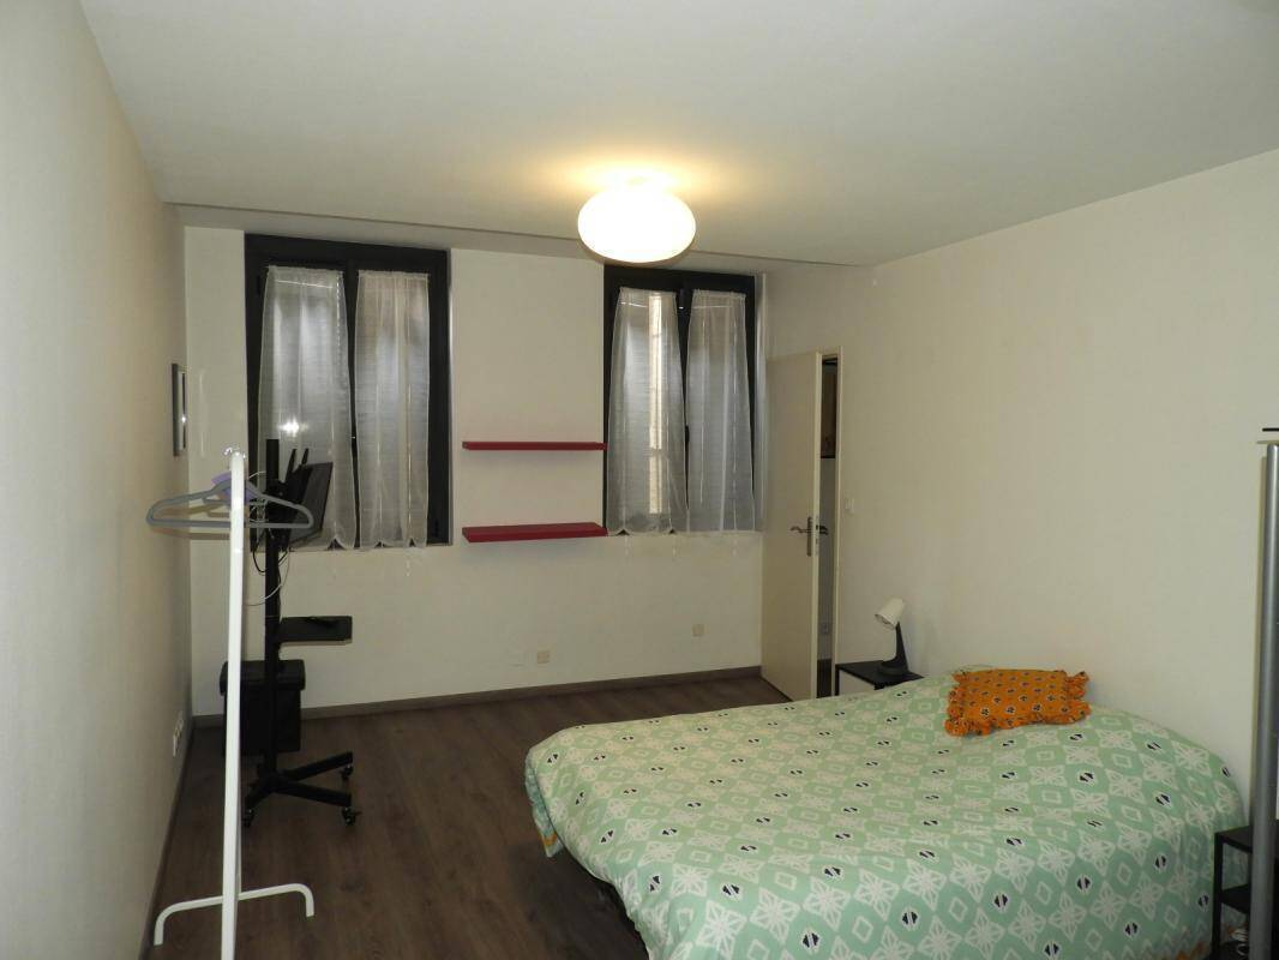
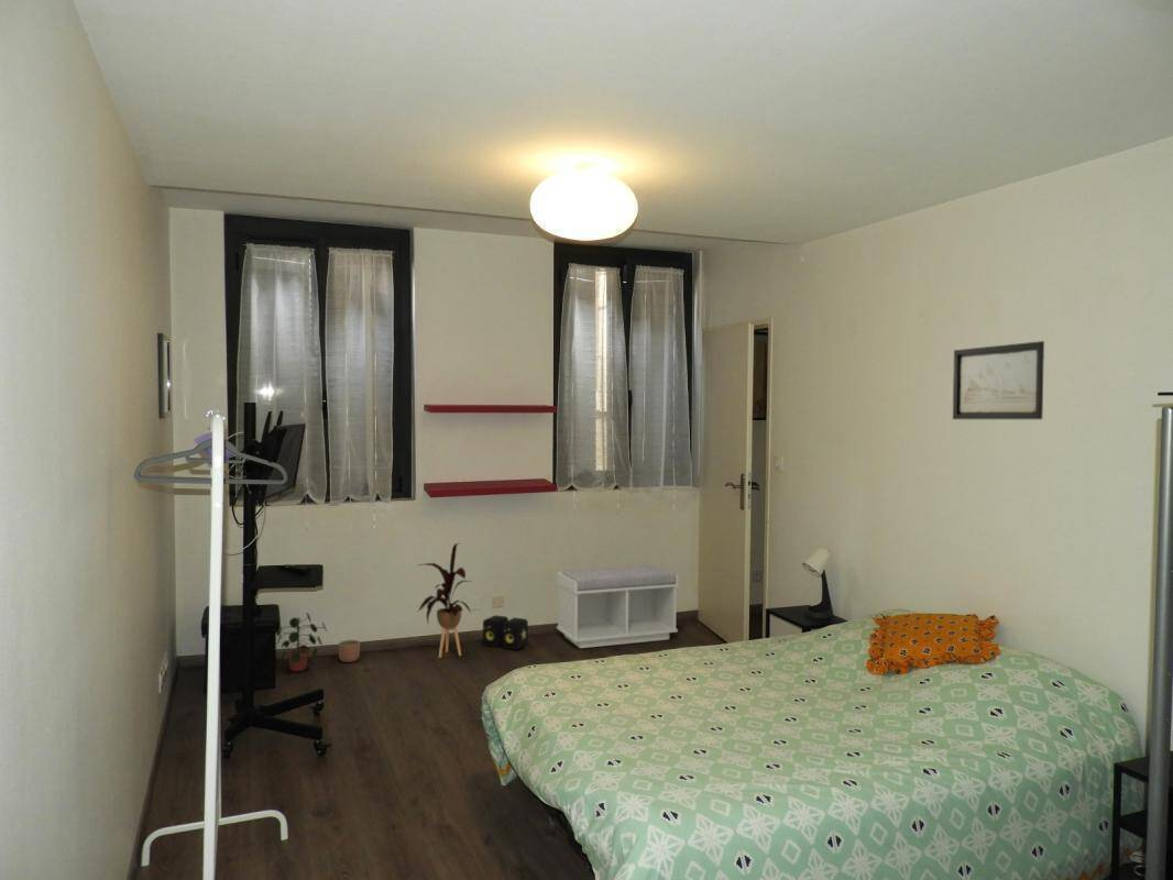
+ potted plant (302, 638)
+ wall art (995, 383)
+ bench (617, 604)
+ speaker (505, 631)
+ planter (349, 651)
+ house plant (443, 598)
